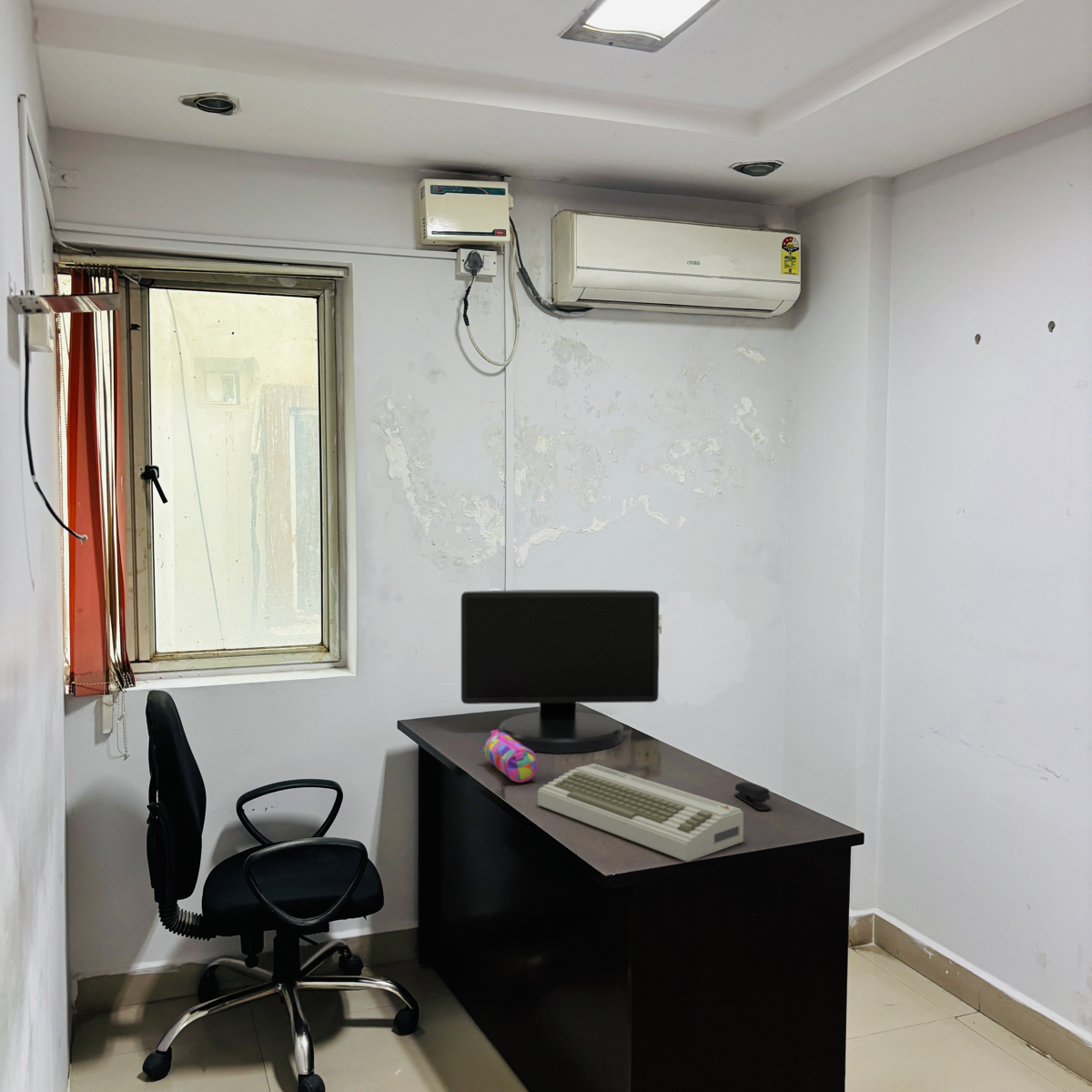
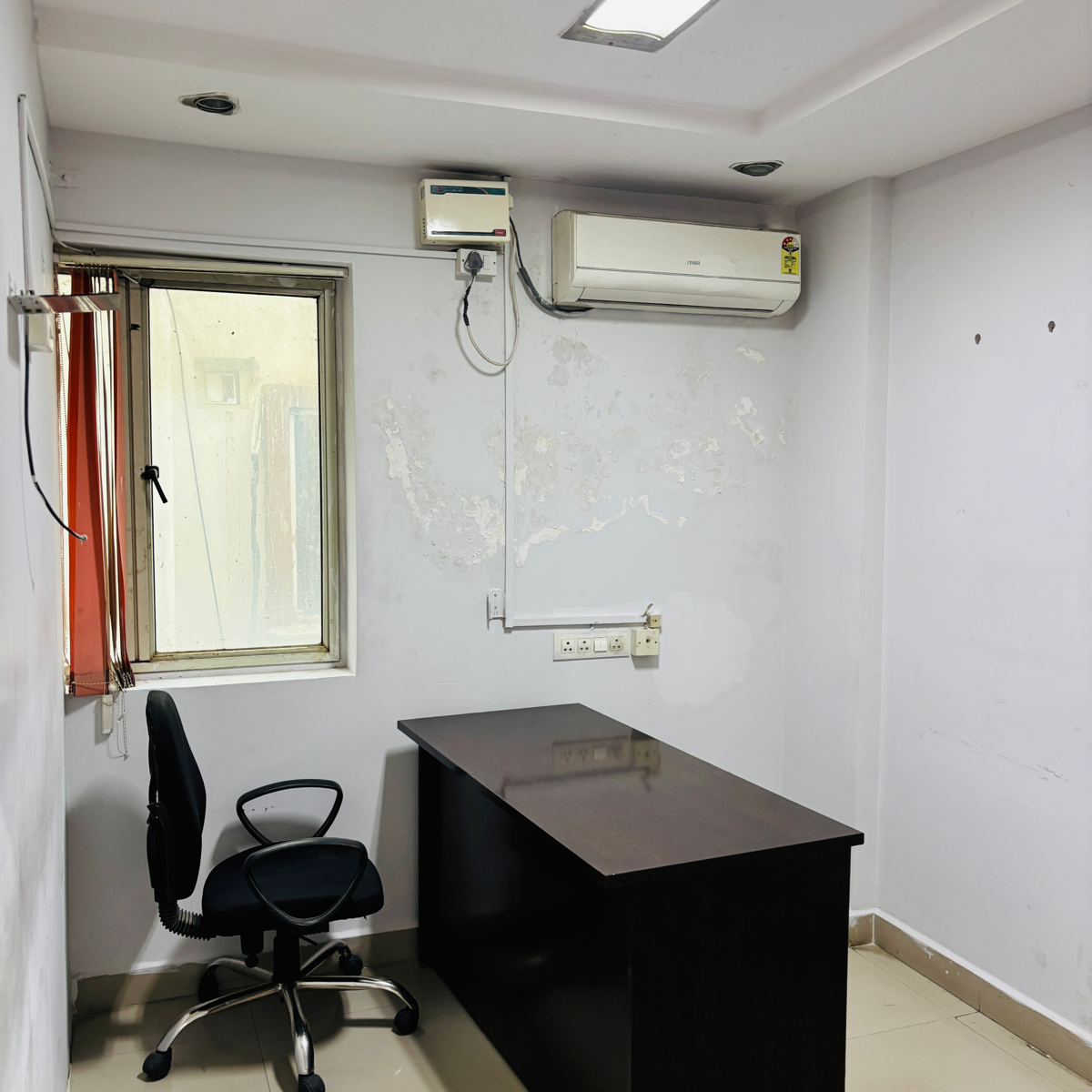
- monitor (561, 664)
- stapler (752, 792)
- keyboard (634, 806)
- pencil case (509, 755)
